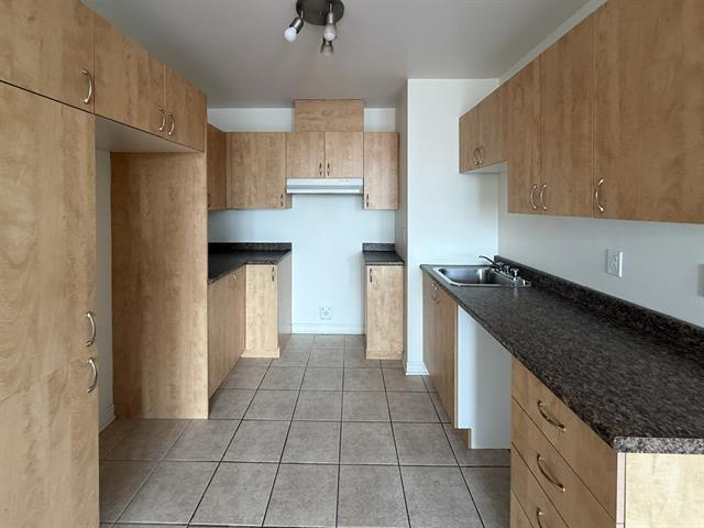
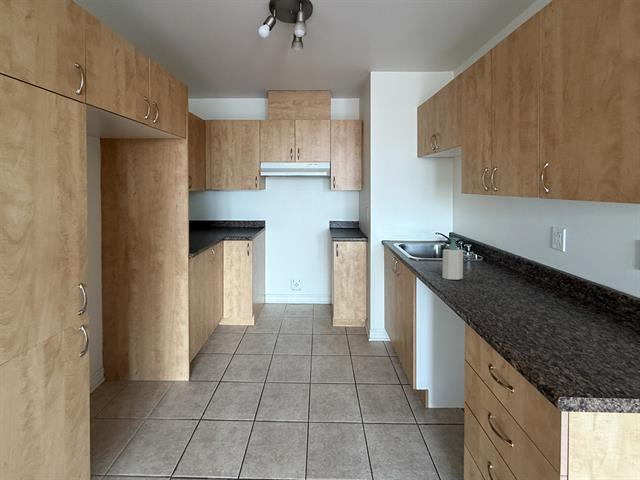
+ soap bottle (452, 258)
